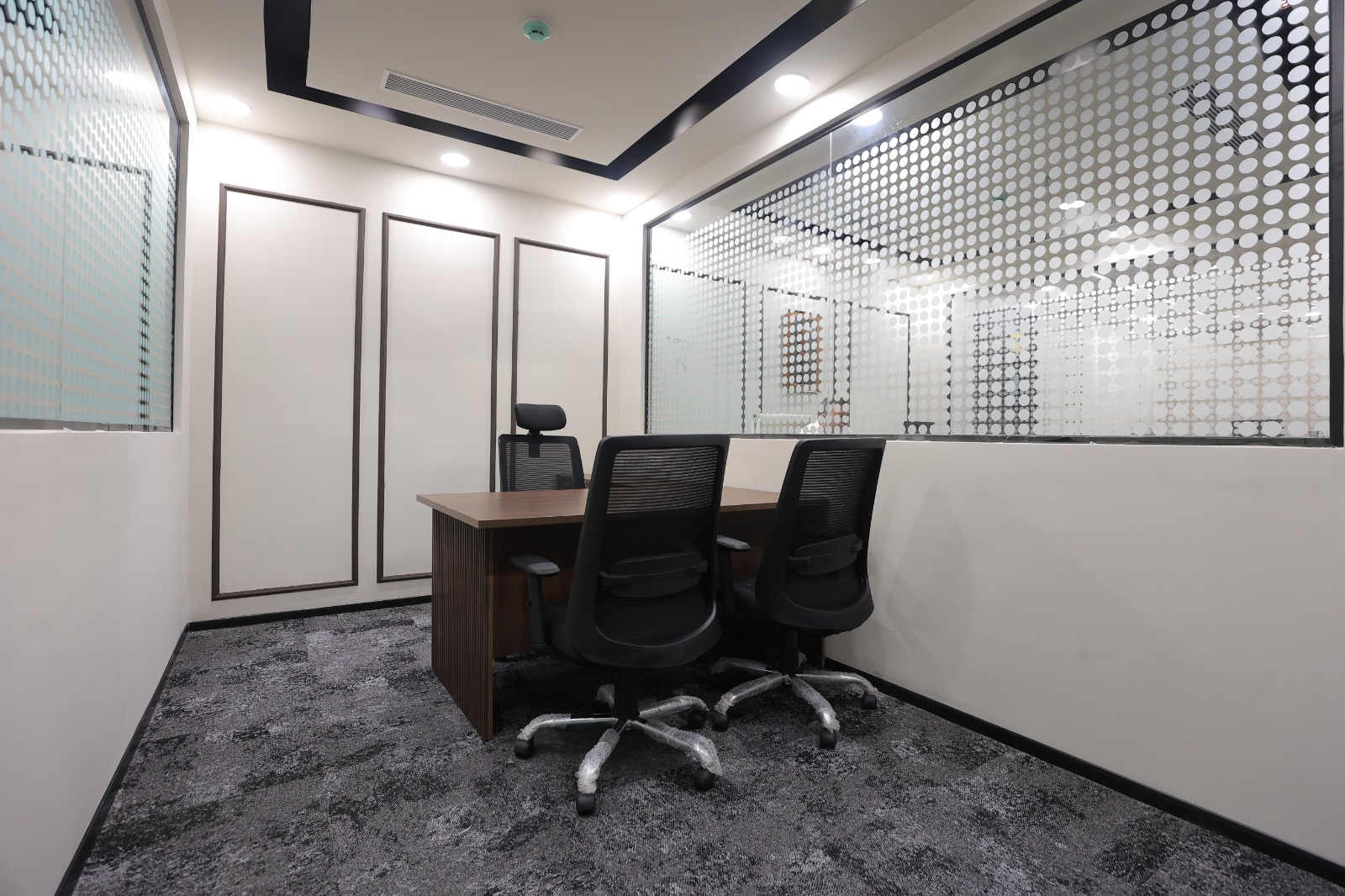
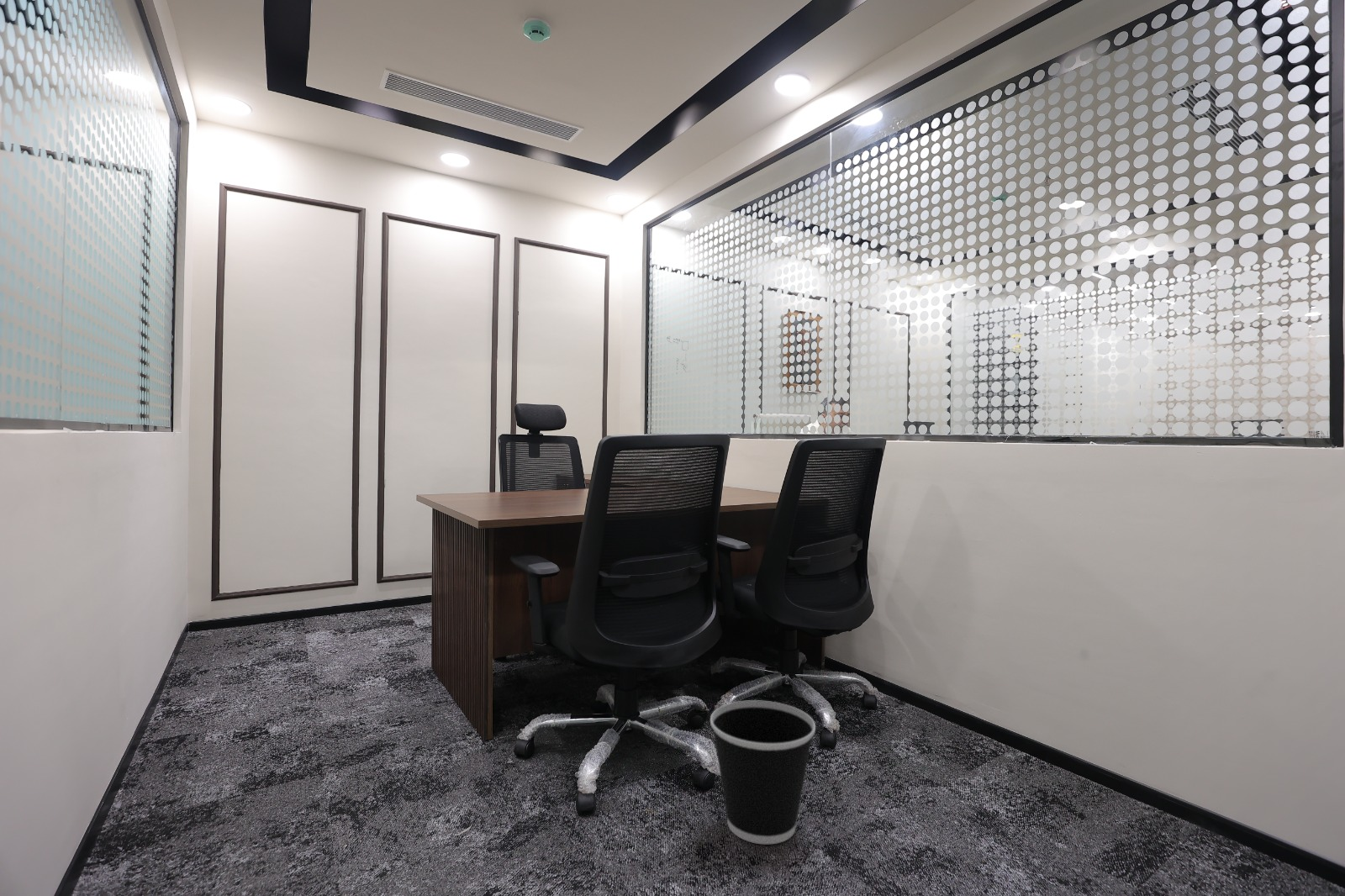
+ wastebasket (762, 772)
